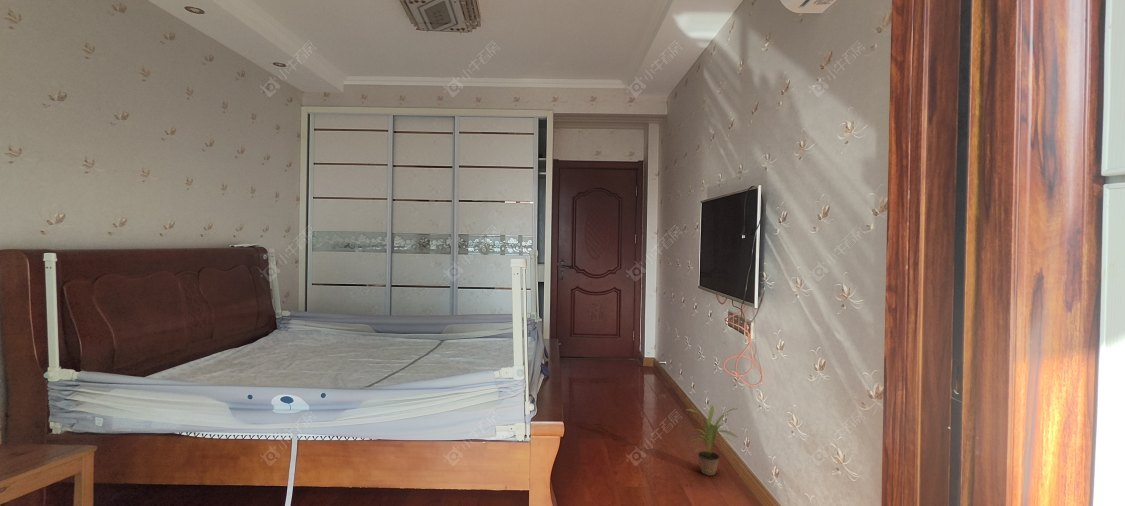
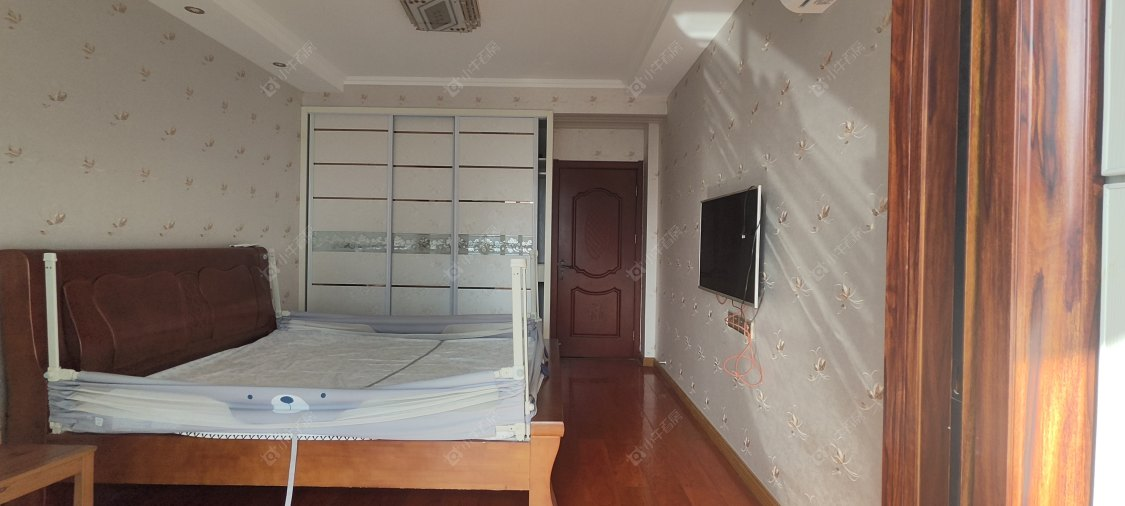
- potted plant (707, 438)
